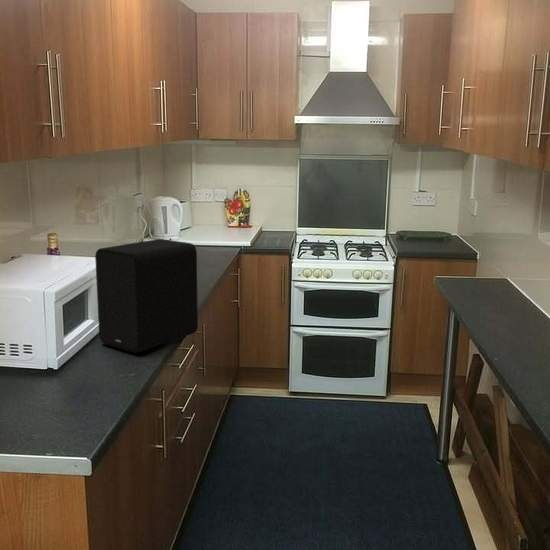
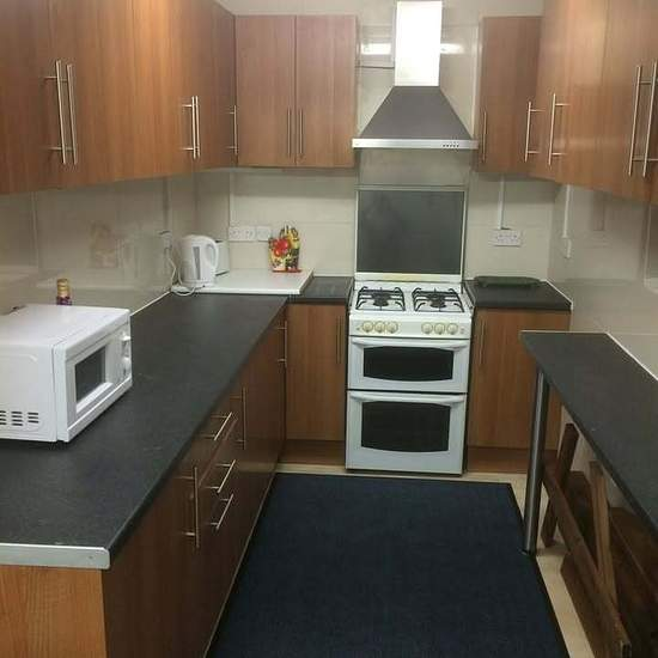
- speaker (151, 292)
